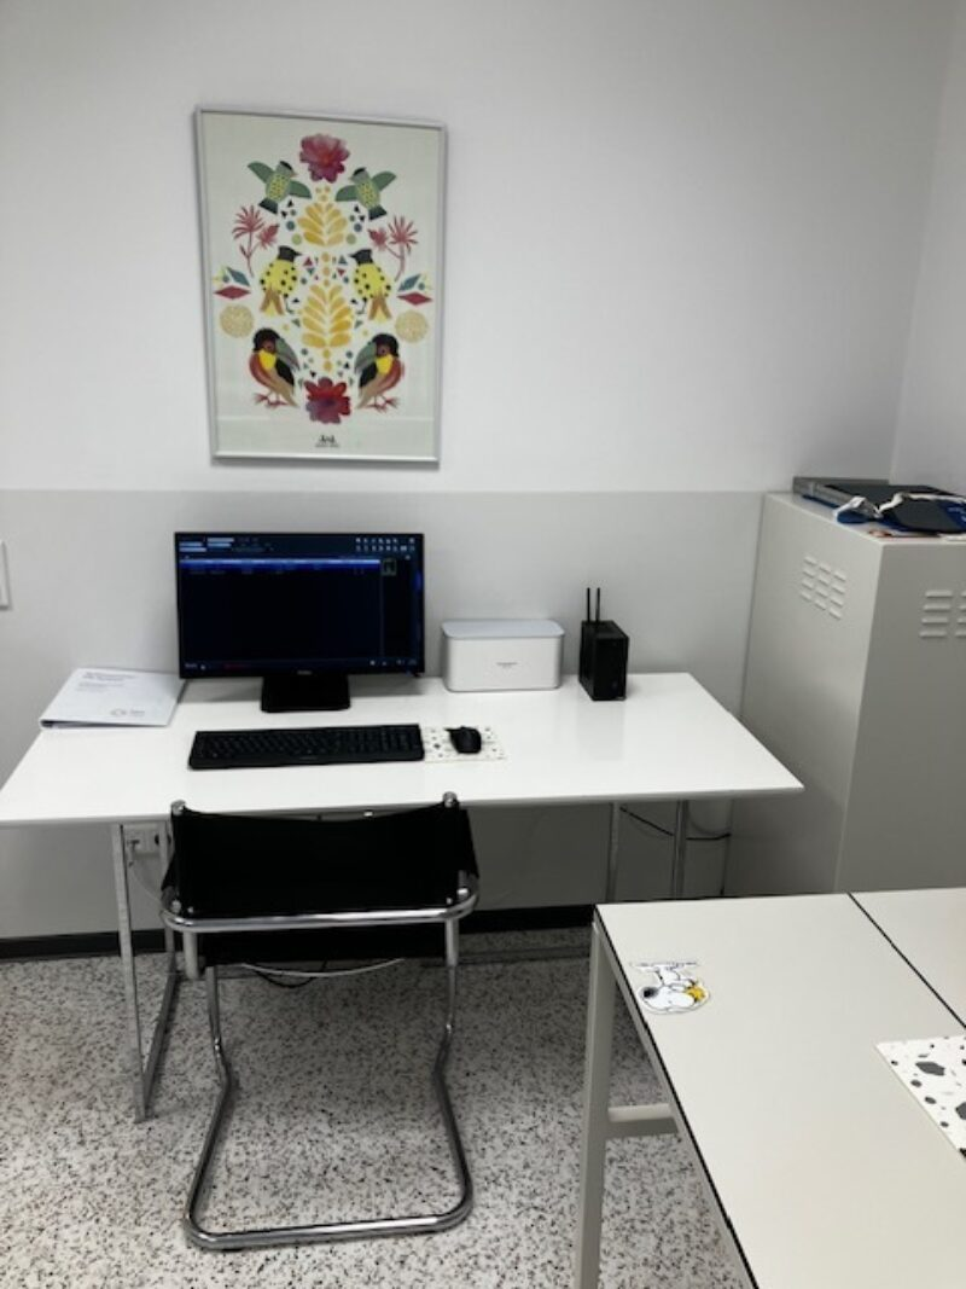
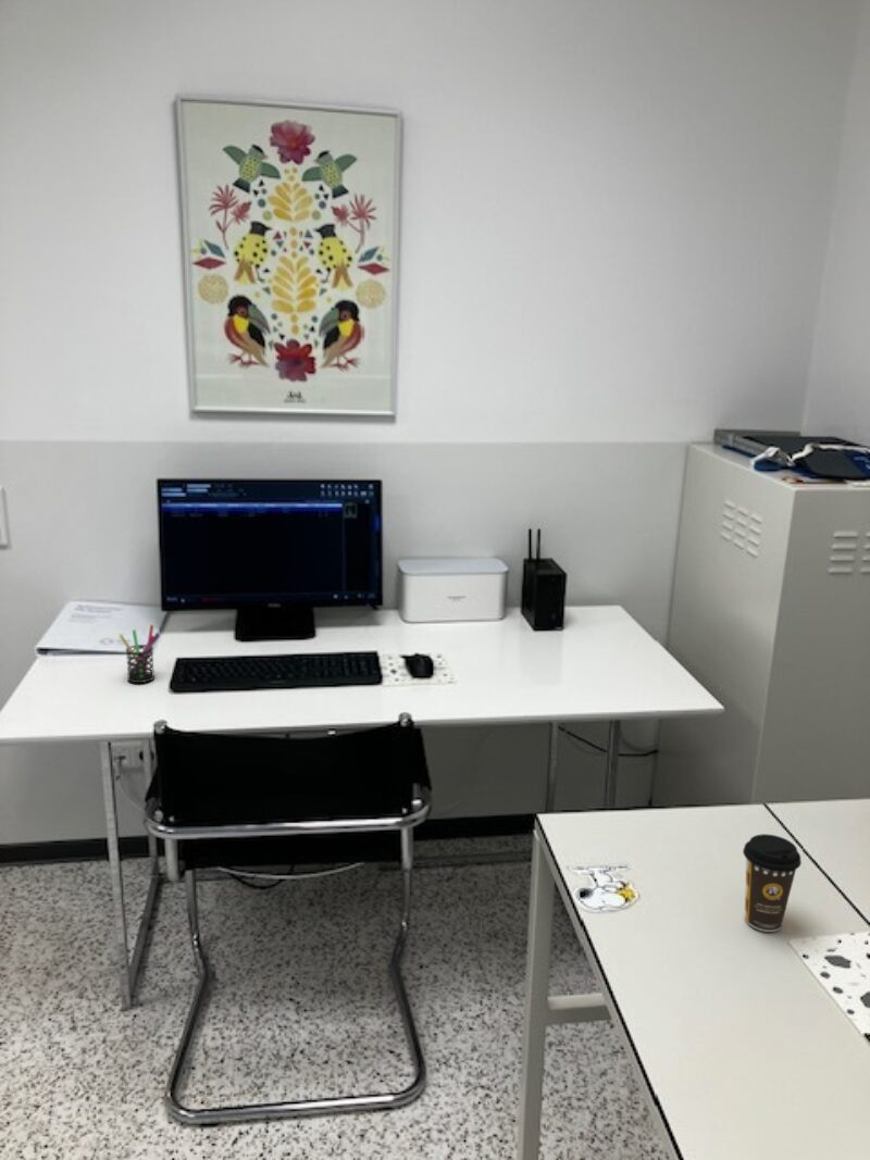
+ coffee cup (768, 883)
+ pen holder (139, 651)
